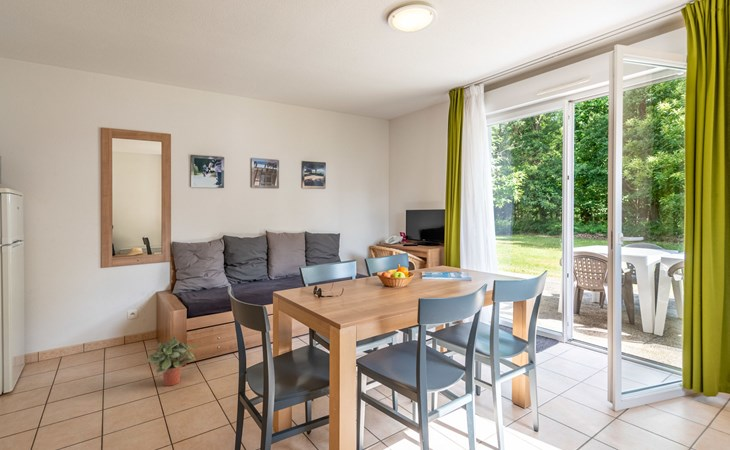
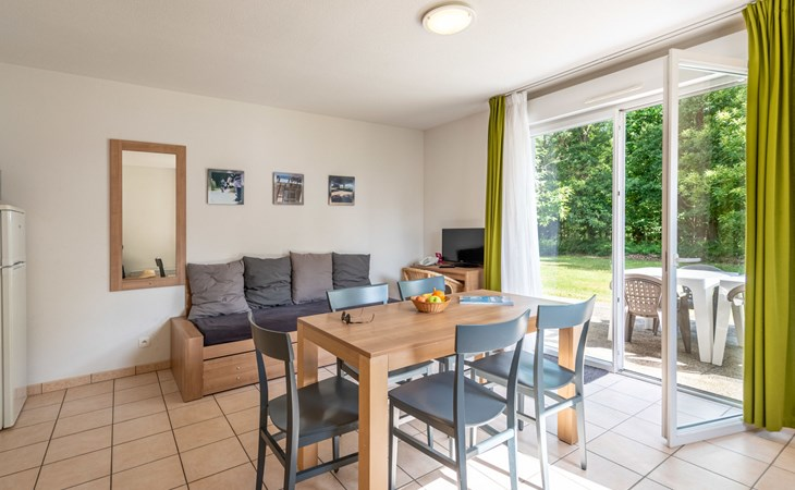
- potted plant (172, 360)
